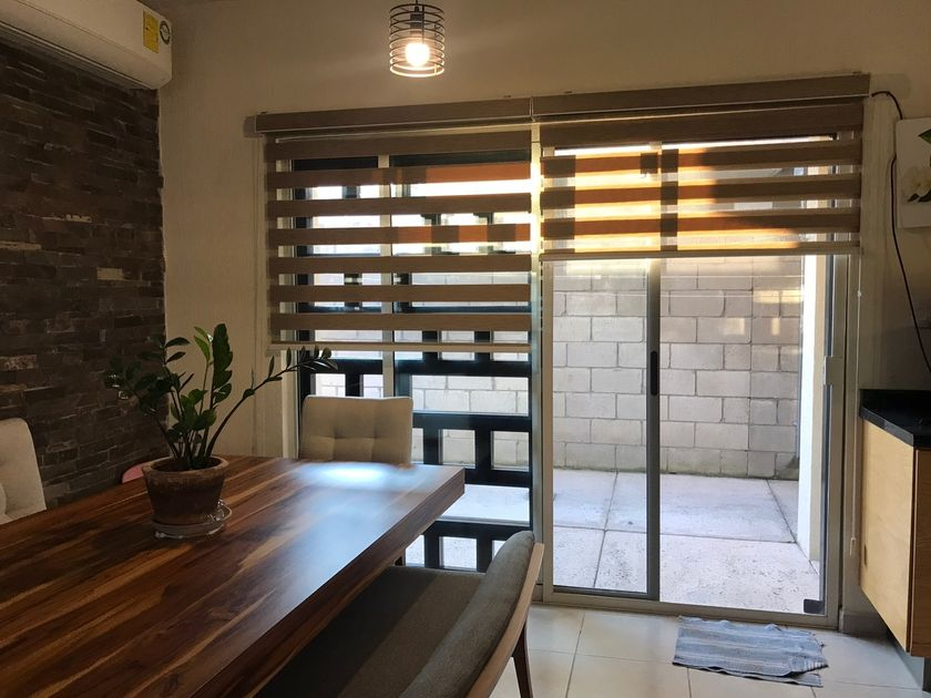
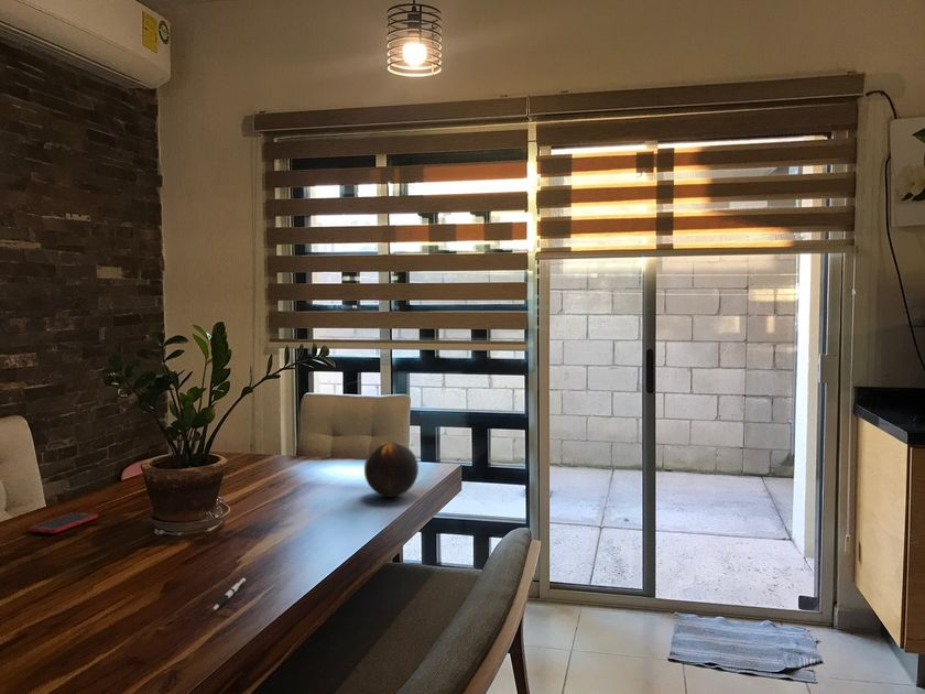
+ cell phone (64, 522)
+ decorative orb (391, 468)
+ pen (229, 594)
